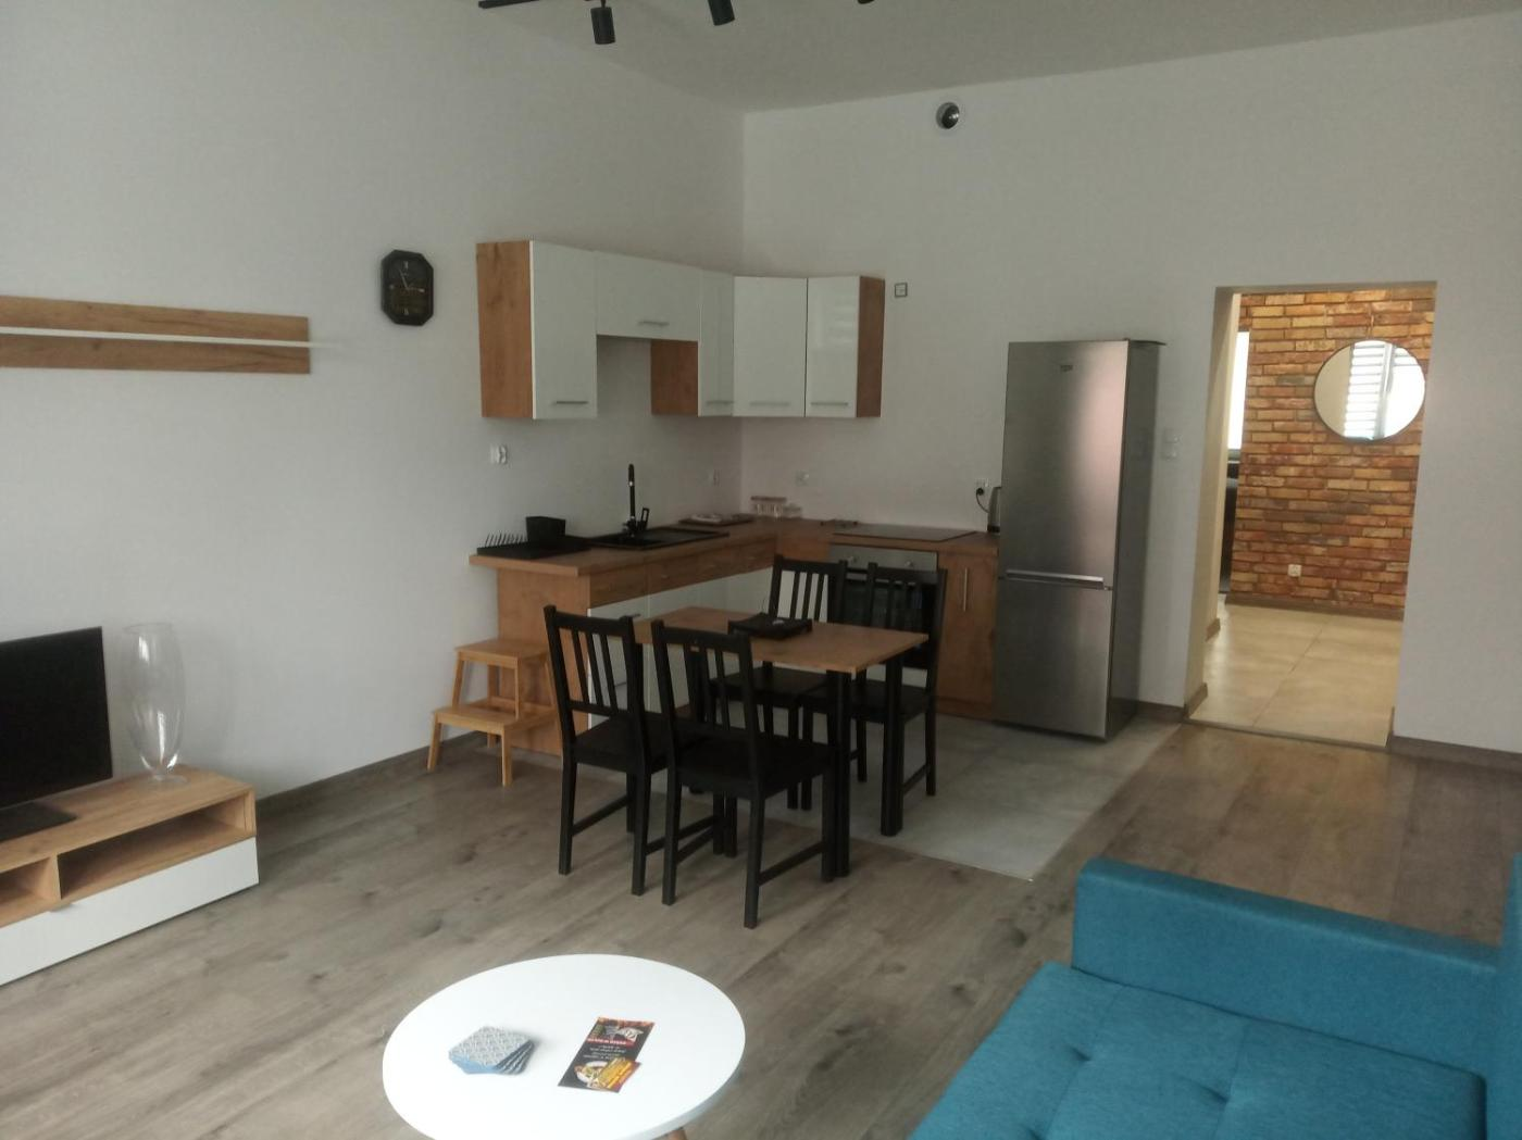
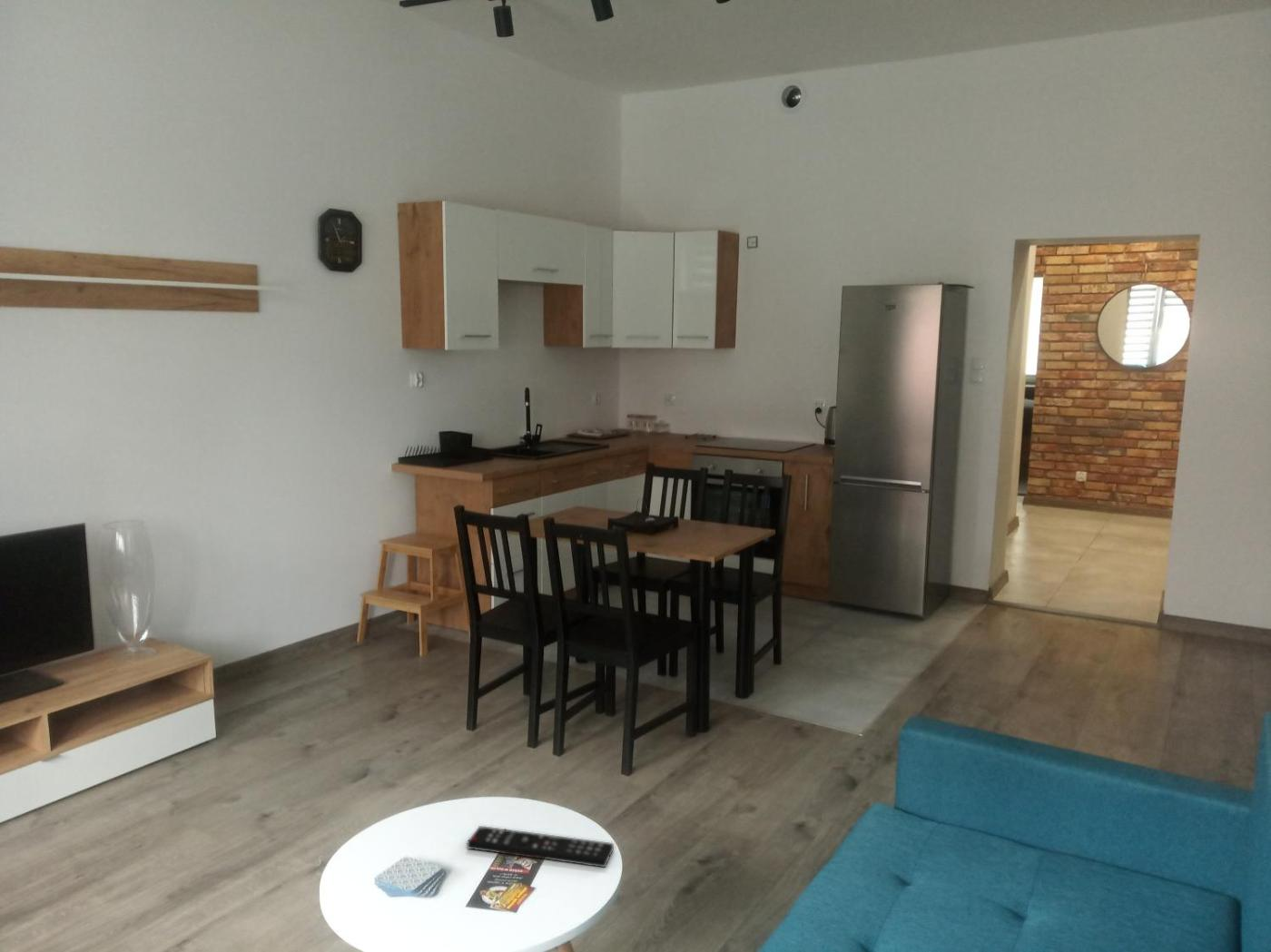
+ remote control (539, 844)
